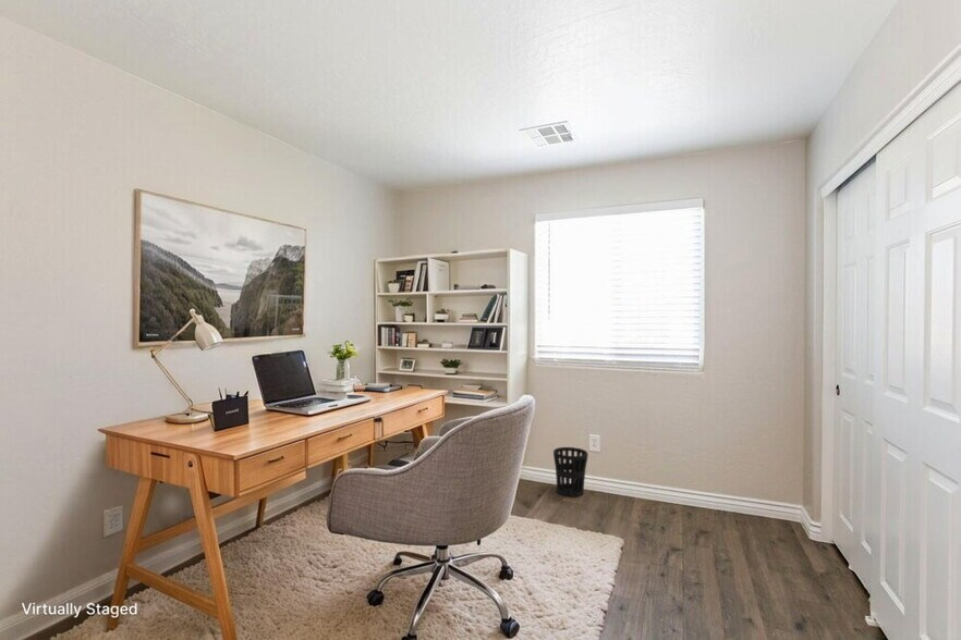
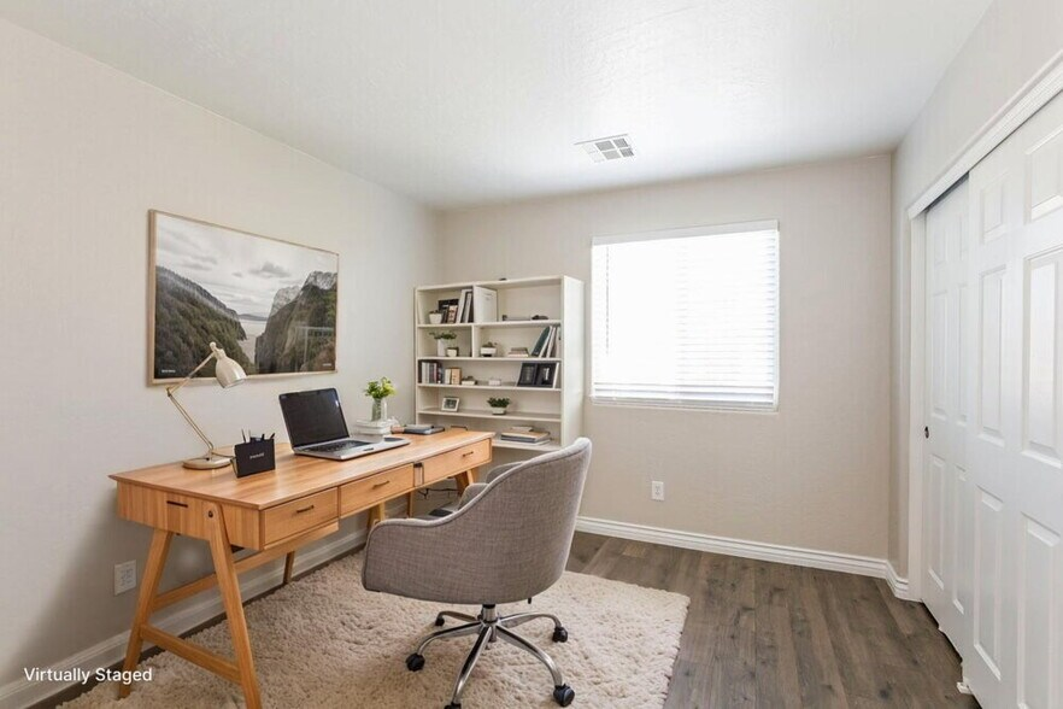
- wastebasket (570, 471)
